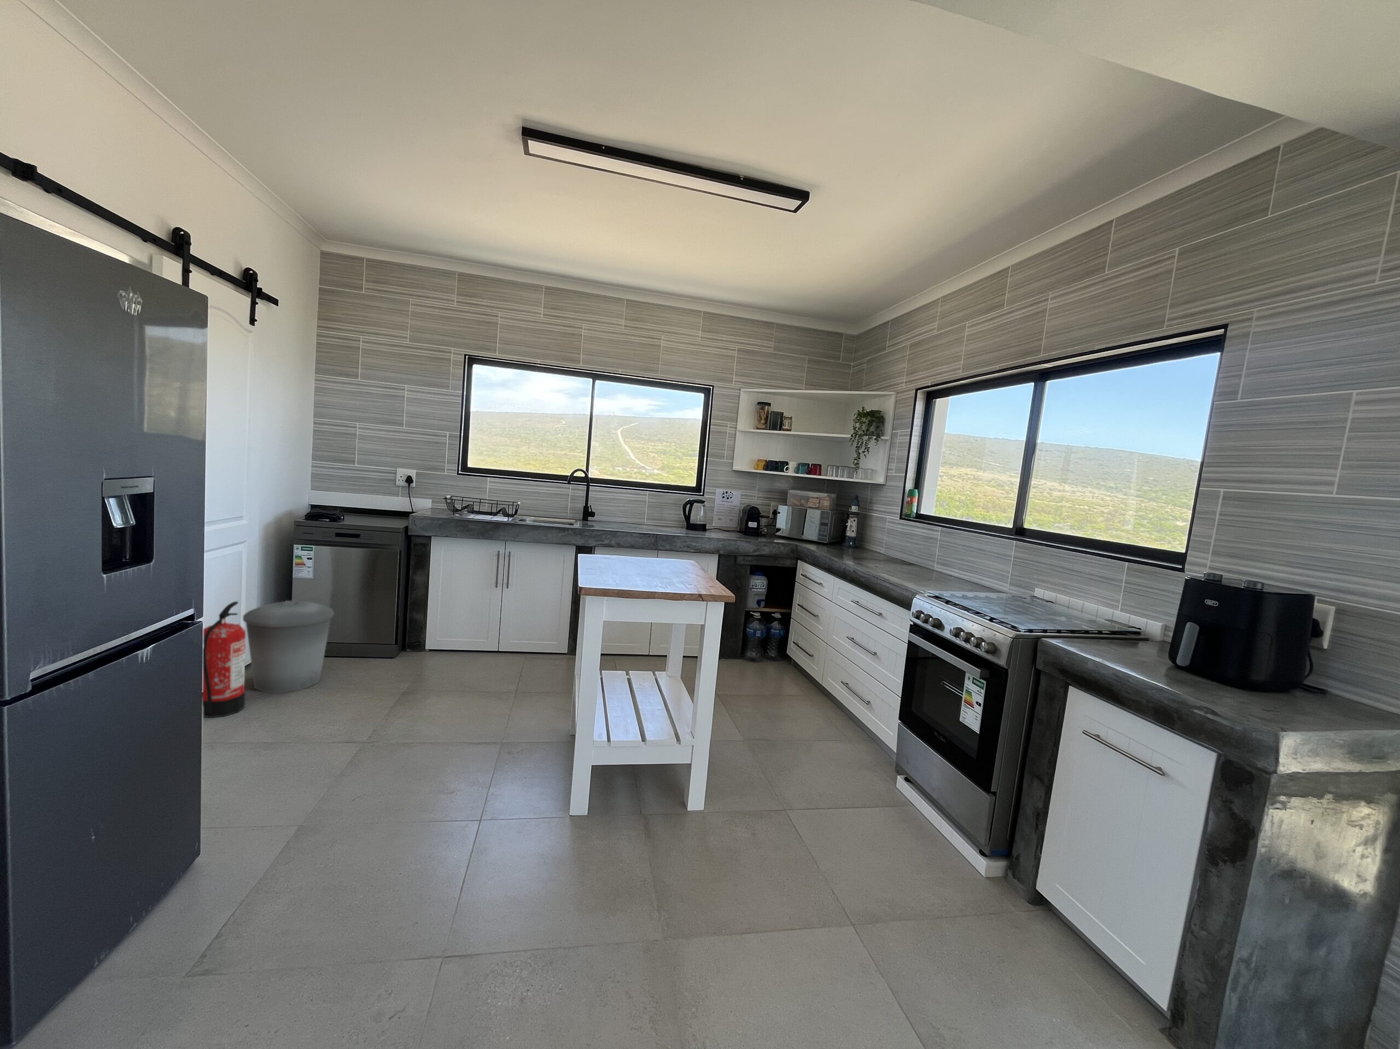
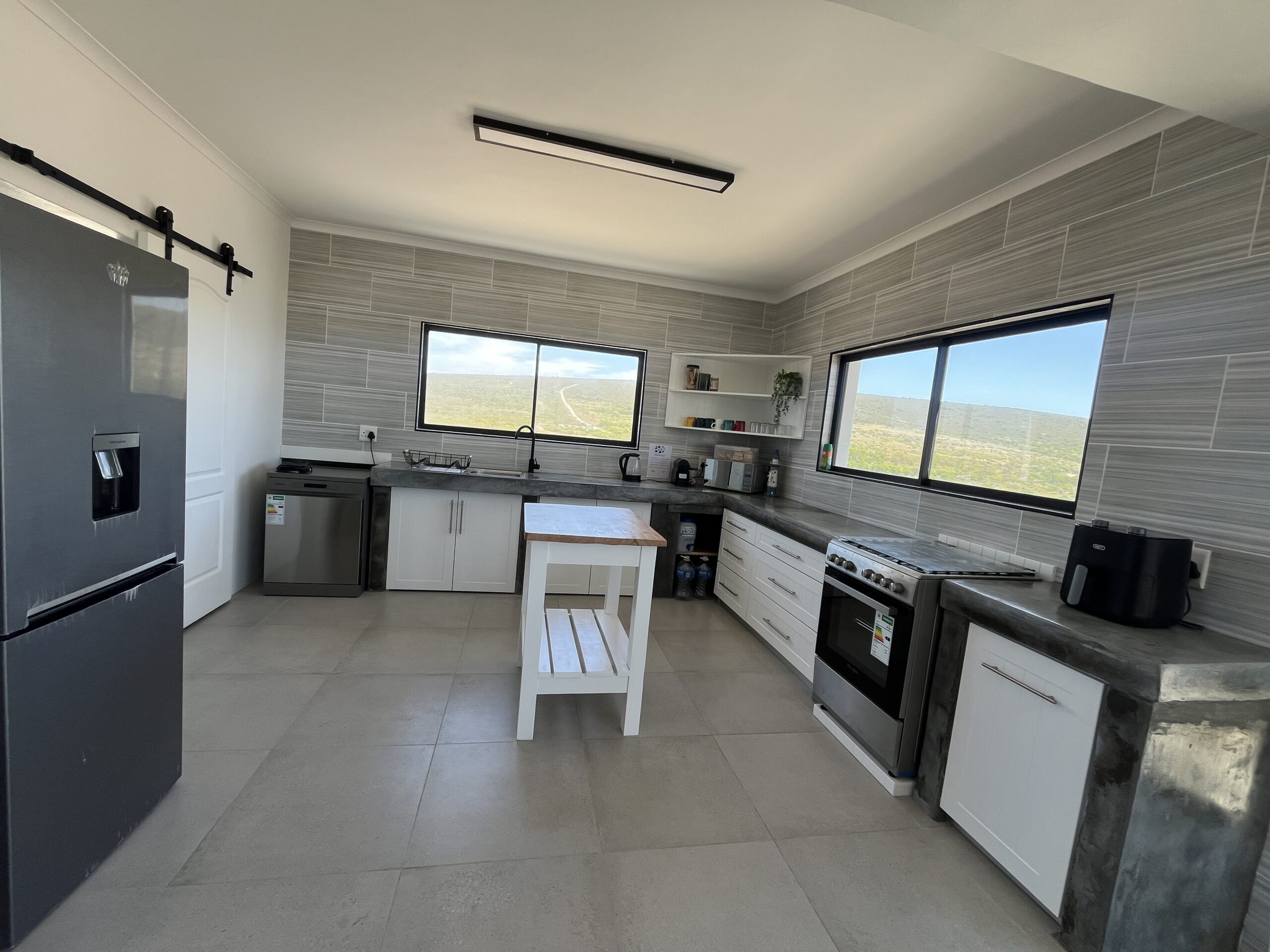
- fire extinguisher (219, 660)
- trash can (289, 641)
